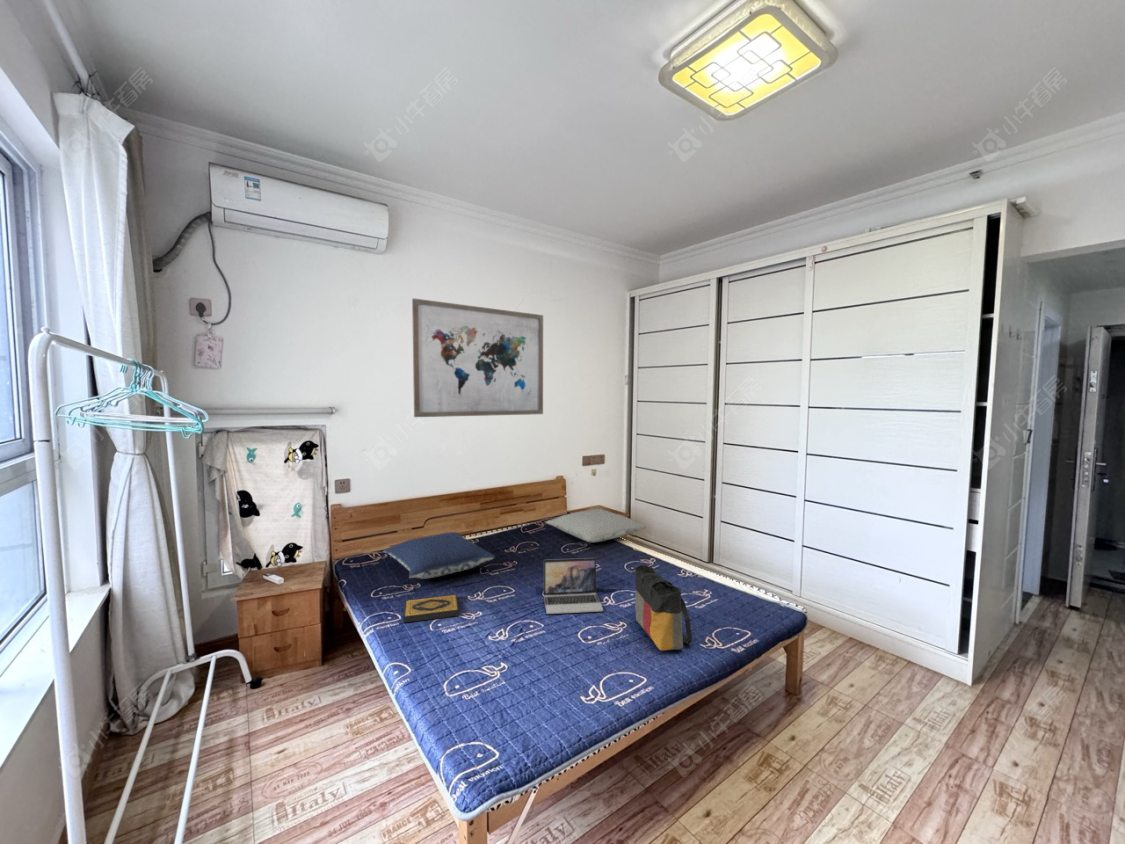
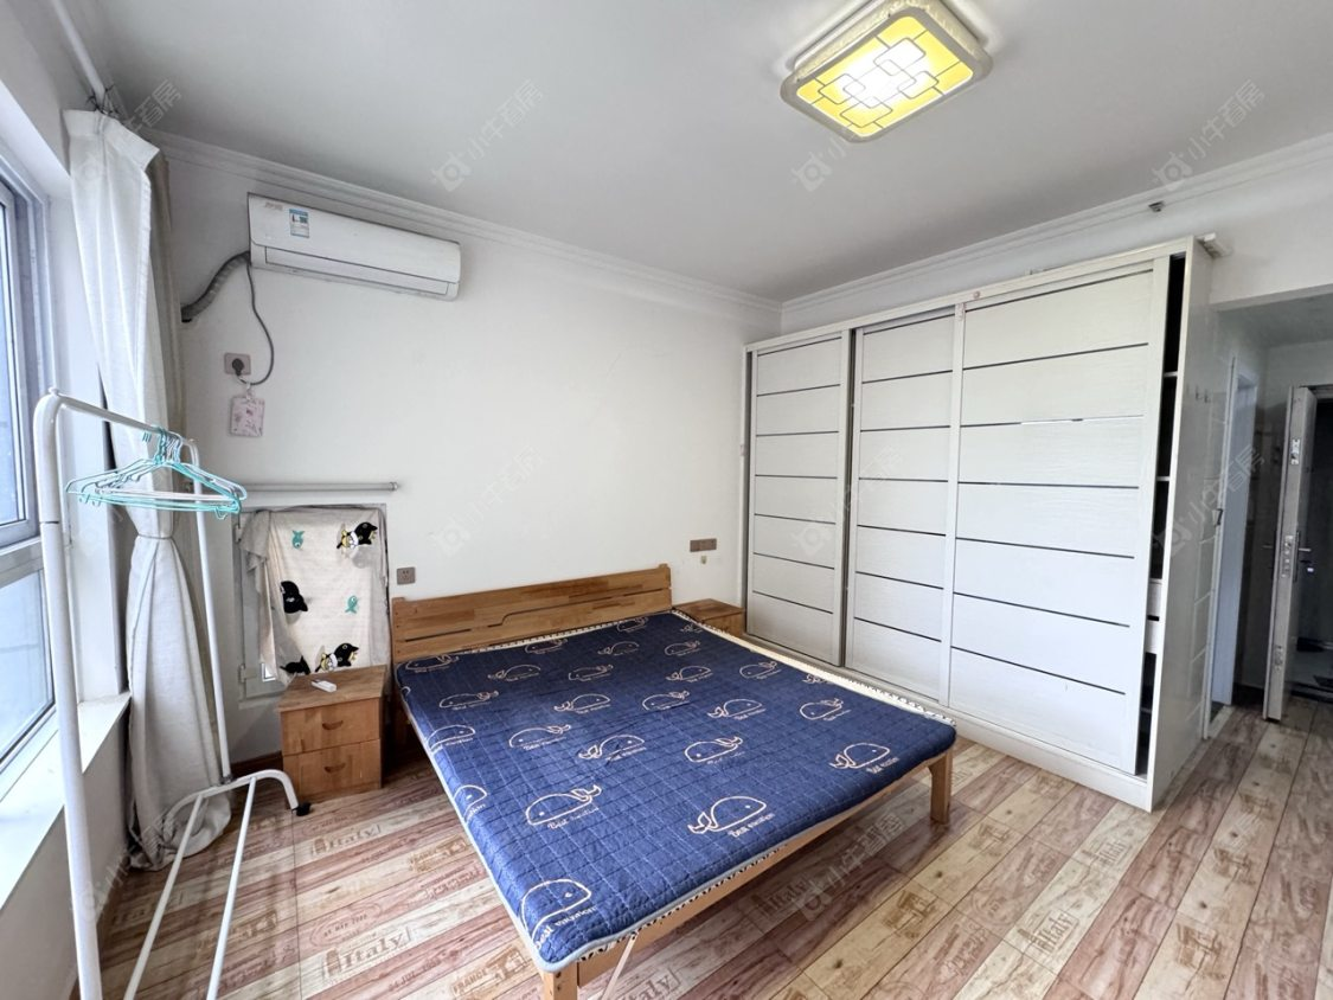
- tote bag (663, 604)
- pillow (438, 553)
- hardback book (431, 608)
- wall art (483, 362)
- pillow (595, 524)
- laptop (572, 585)
